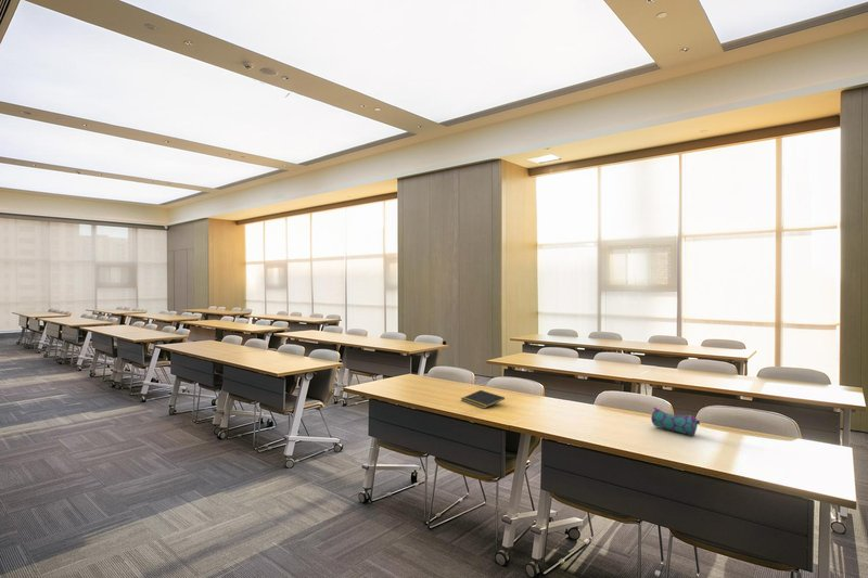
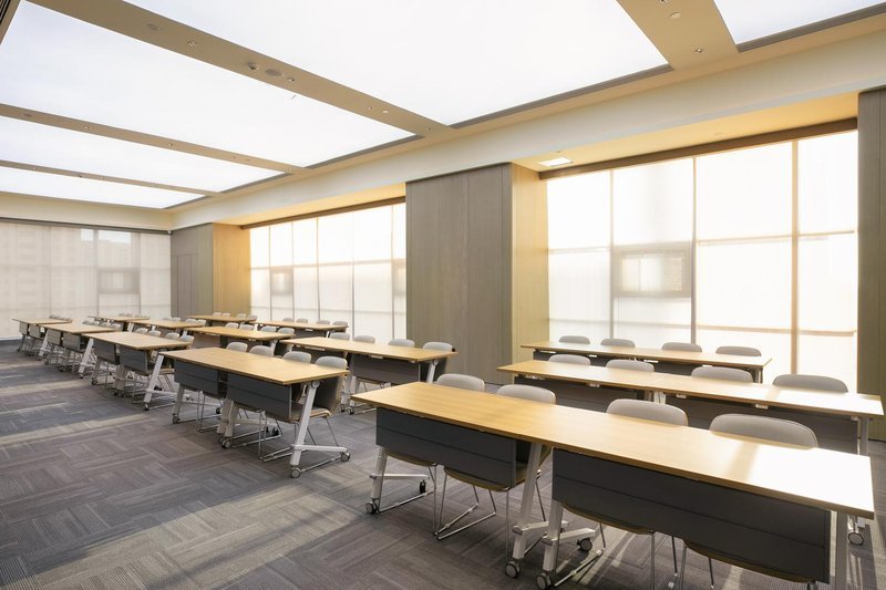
- notepad (482, 398)
- pencil case (674, 421)
